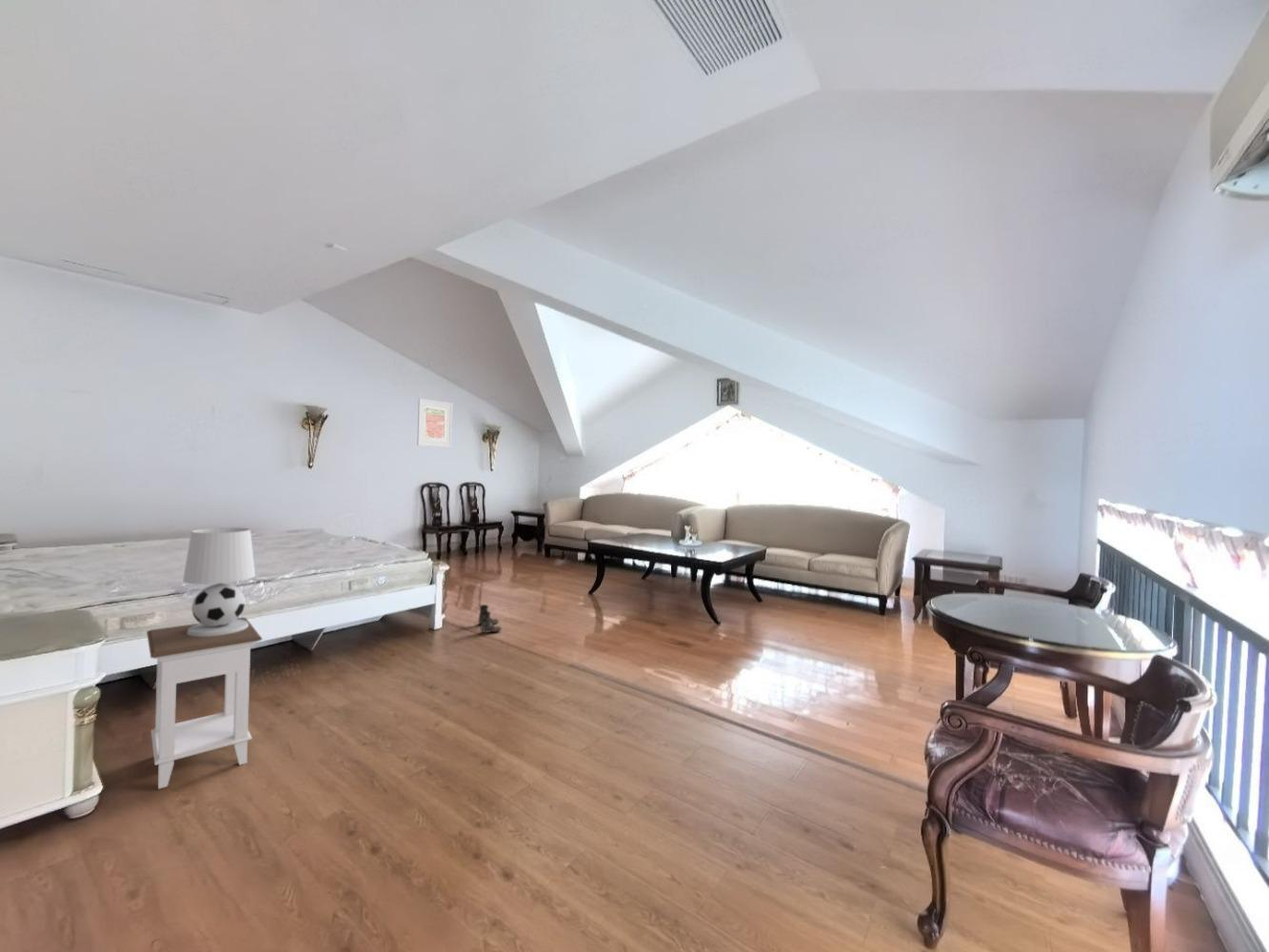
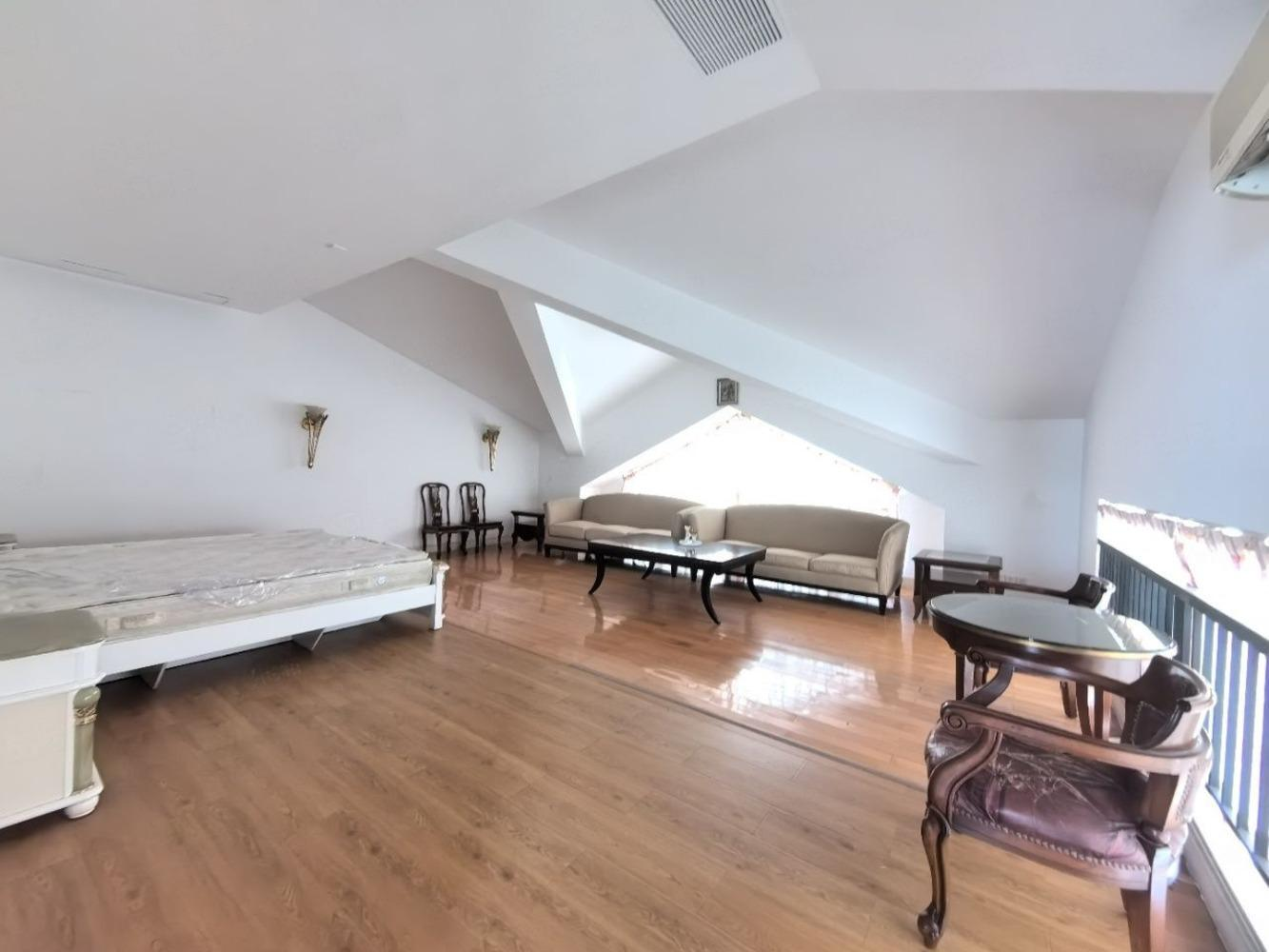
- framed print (435, 424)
- boots (489, 618)
- nightstand (198, 679)
- table lamp (220, 579)
